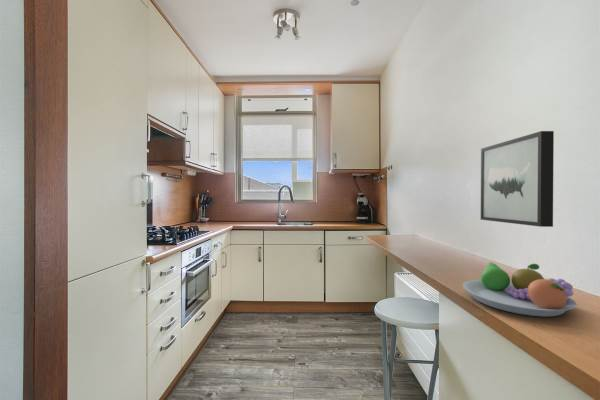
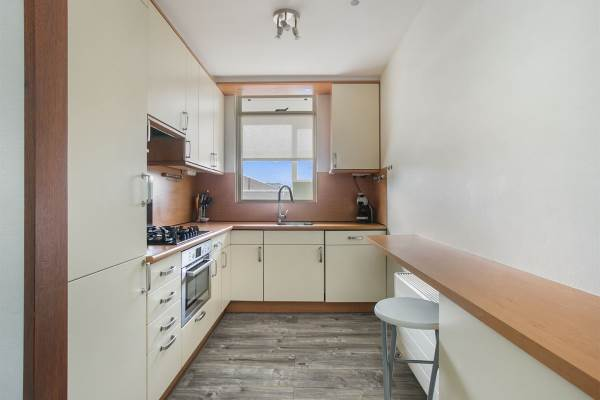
- wall art (511, 181)
- fruit bowl (513, 282)
